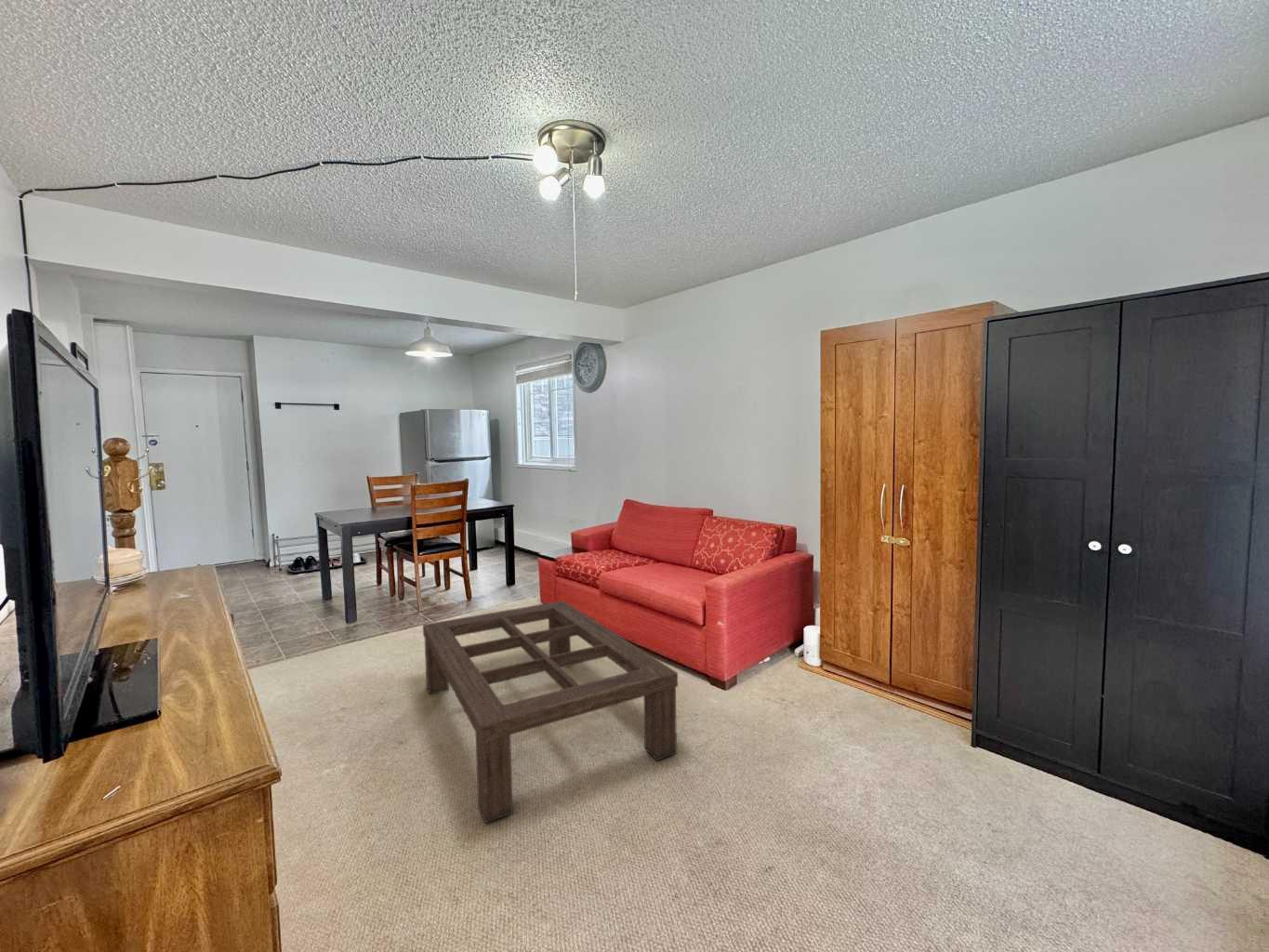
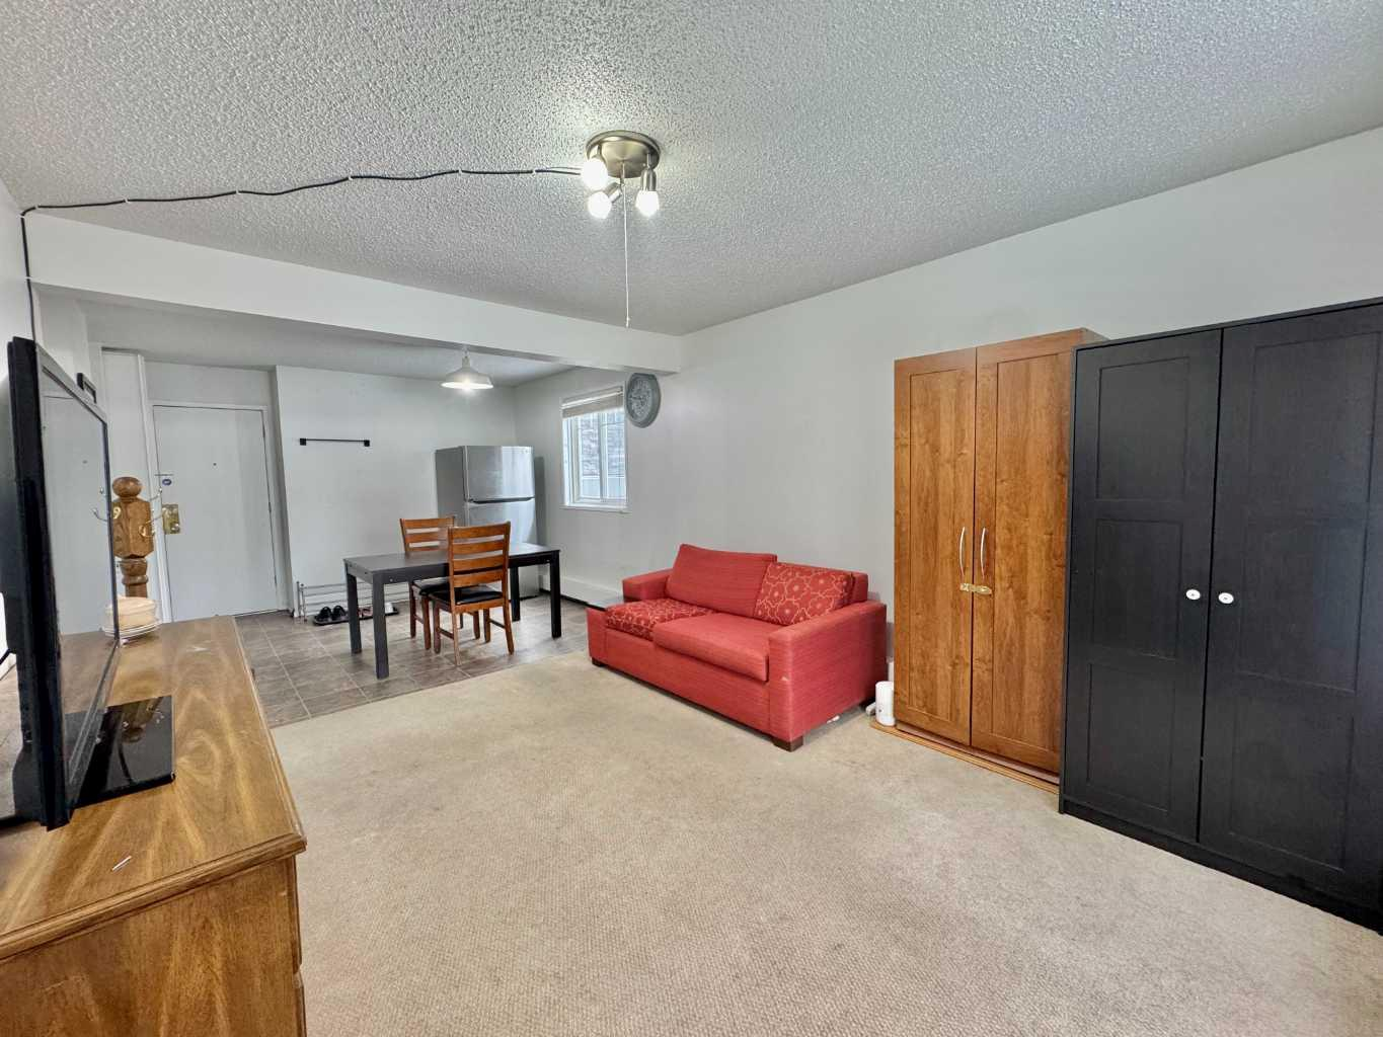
- coffee table (531, 674)
